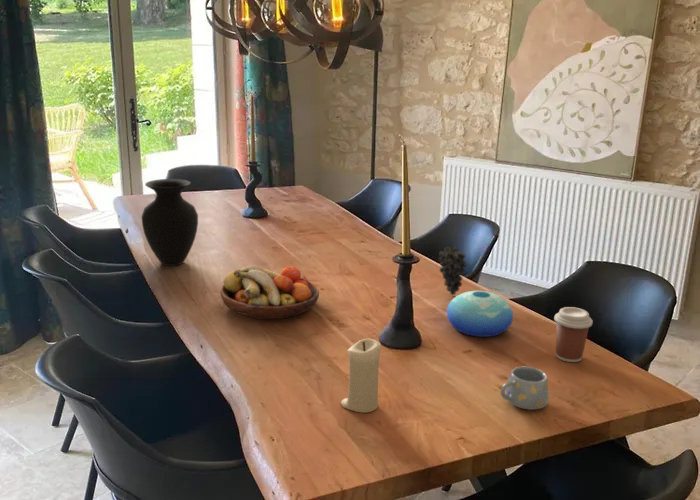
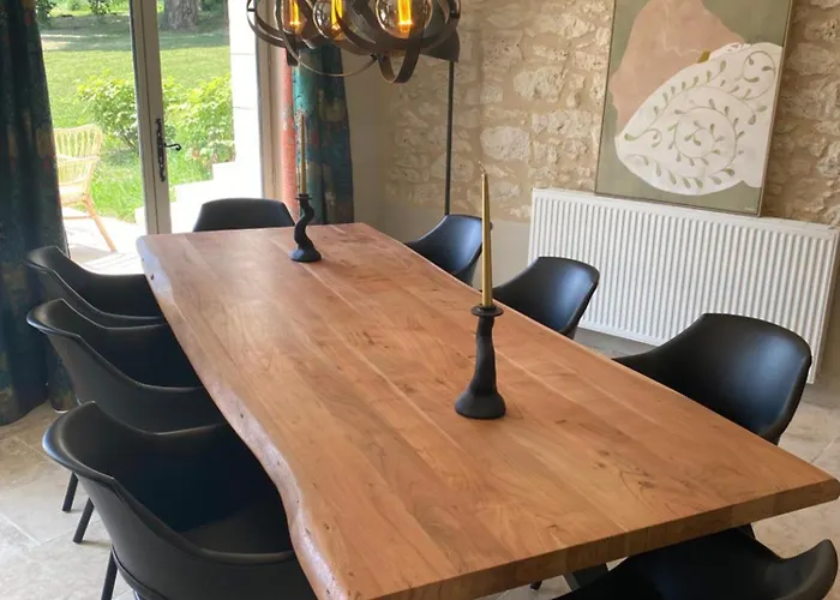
- vase (170, 223)
- fruit bowl (270, 286)
- fruit (452, 271)
- bowl (479, 310)
- coffee cup (571, 334)
- candle (361, 373)
- mug (522, 390)
